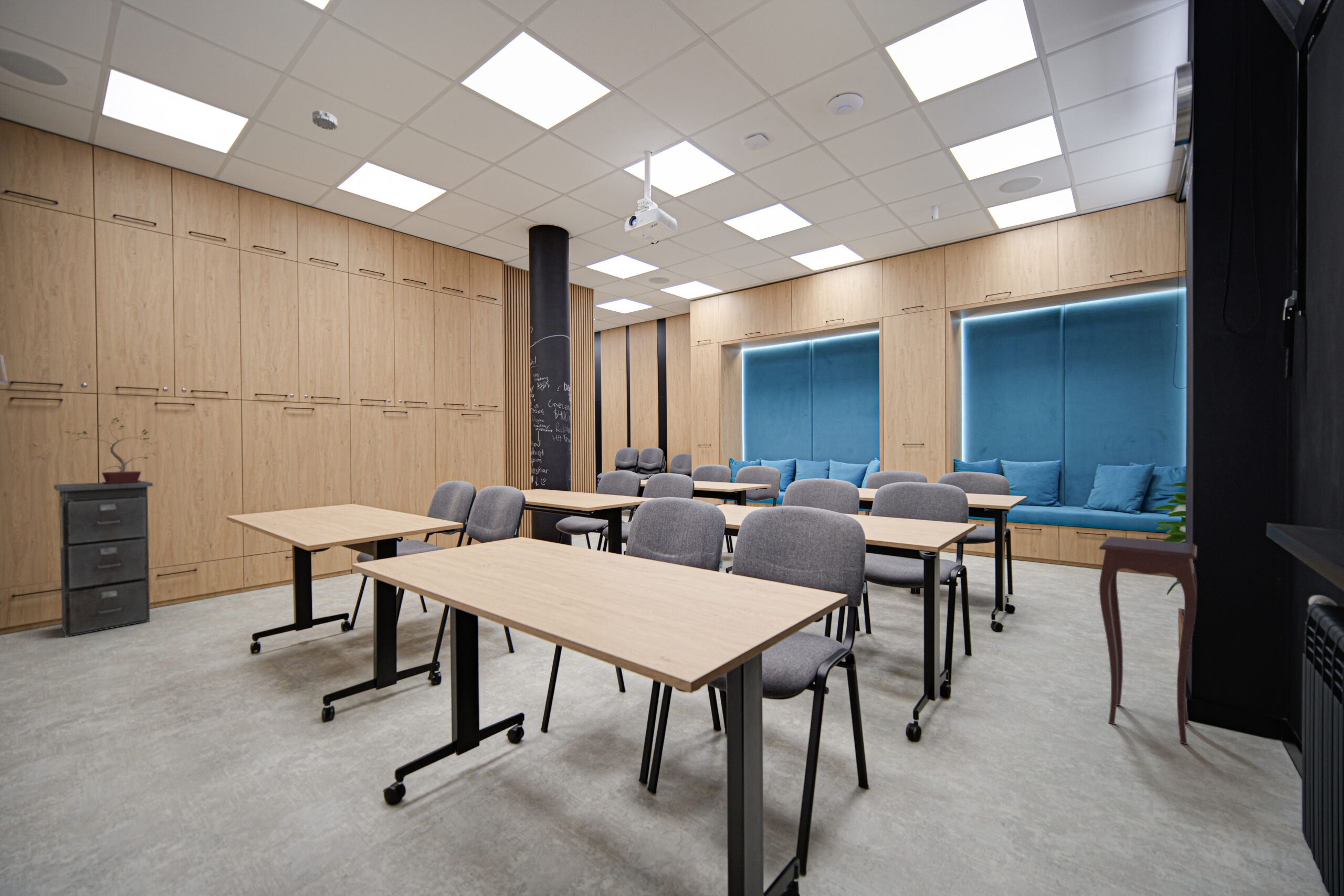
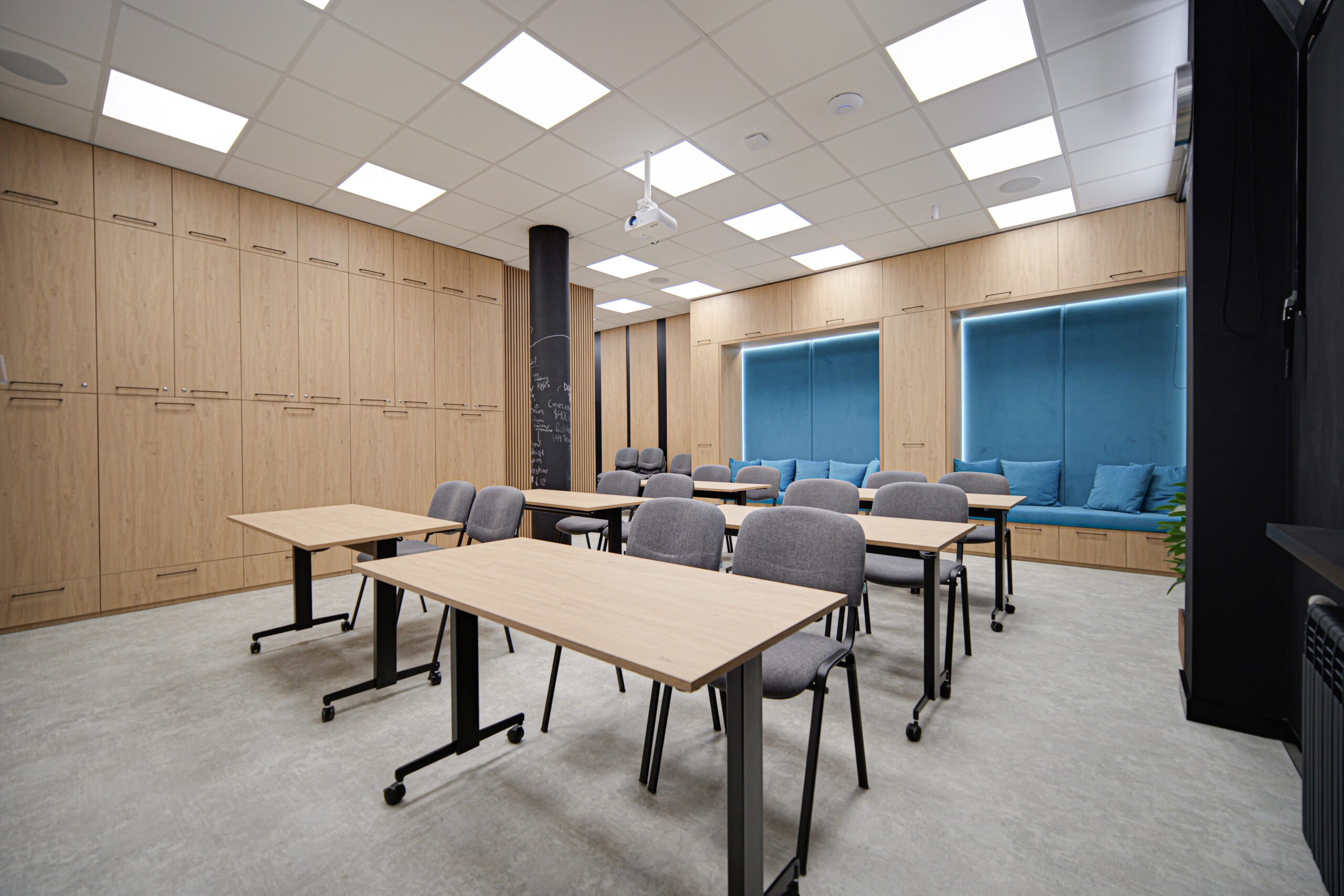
- filing cabinet (106, 554)
- potted plant (110, 450)
- smoke detector (324, 120)
- side table (1122, 638)
